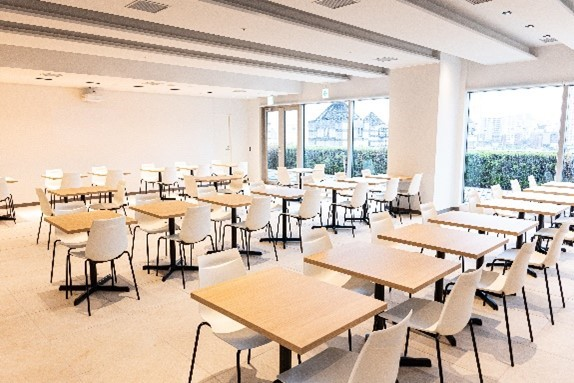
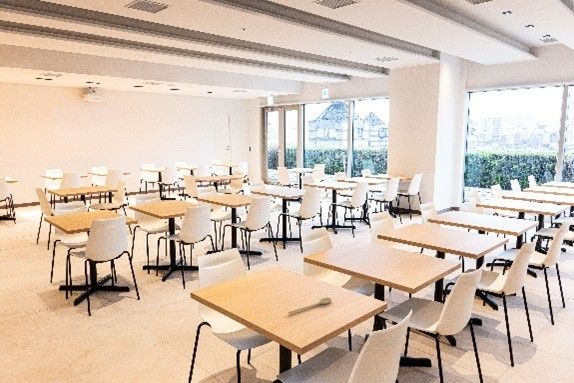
+ spoon (310, 305)
